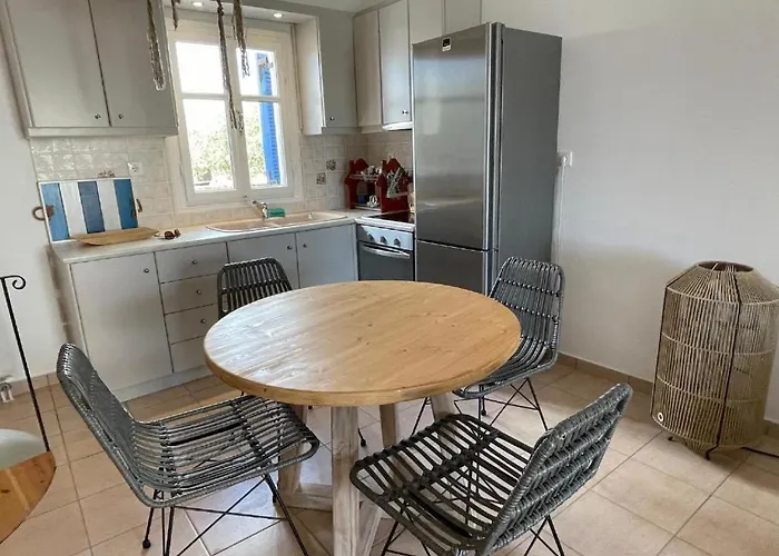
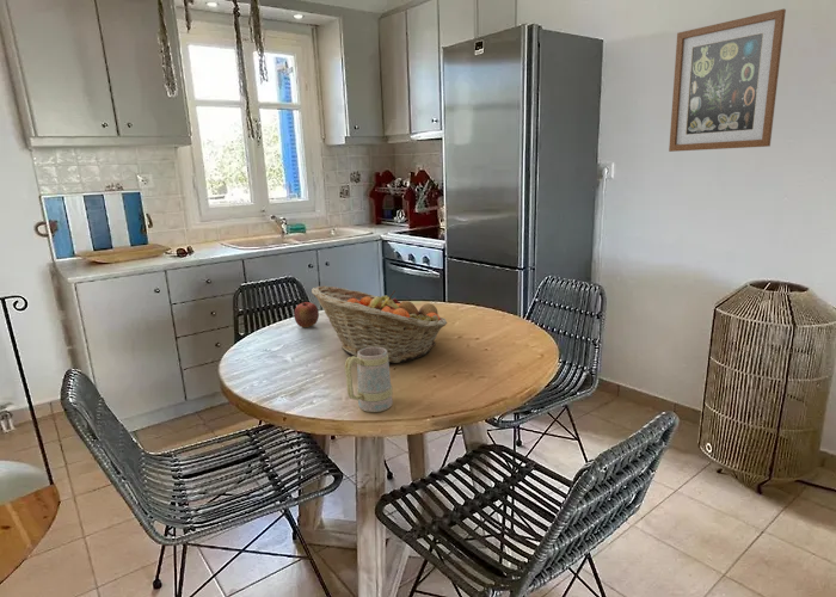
+ wall art (721, 87)
+ apple (306, 313)
+ fruit basket (379, 316)
+ mug (367, 380)
